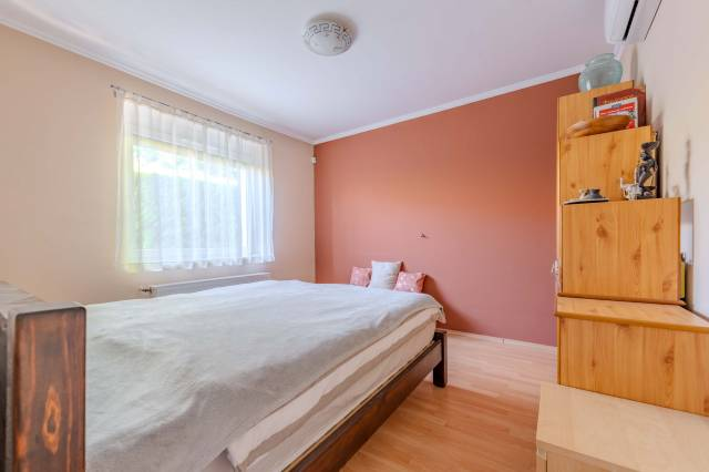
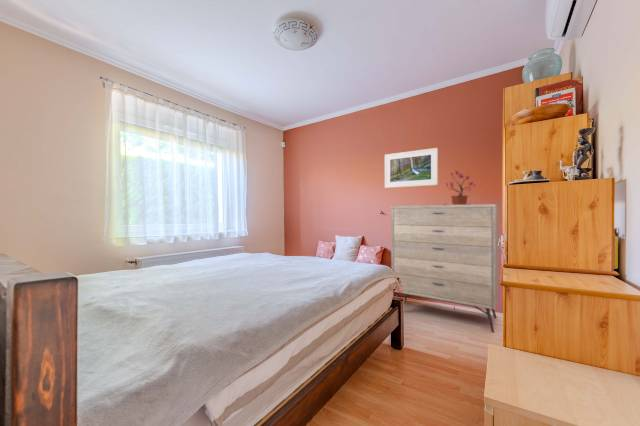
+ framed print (409, 169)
+ dresser (442, 260)
+ potted plant (460, 187)
